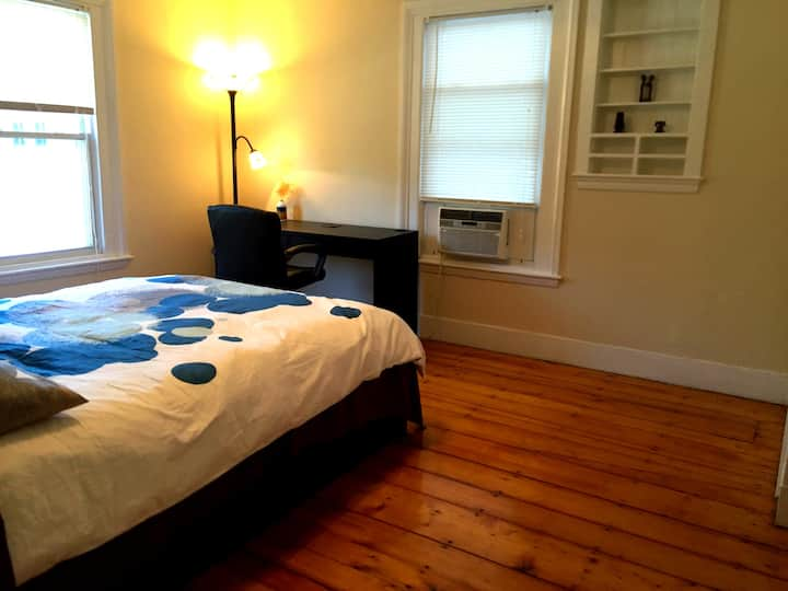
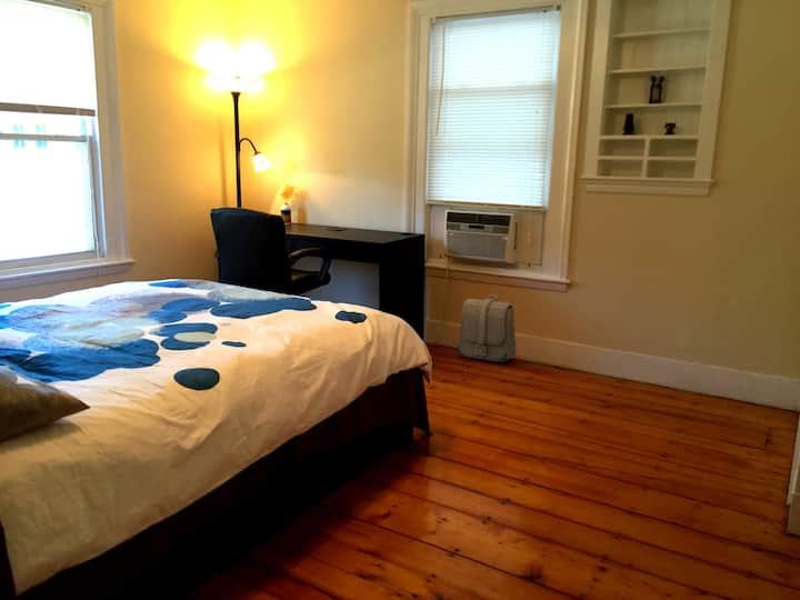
+ backpack (487, 327)
